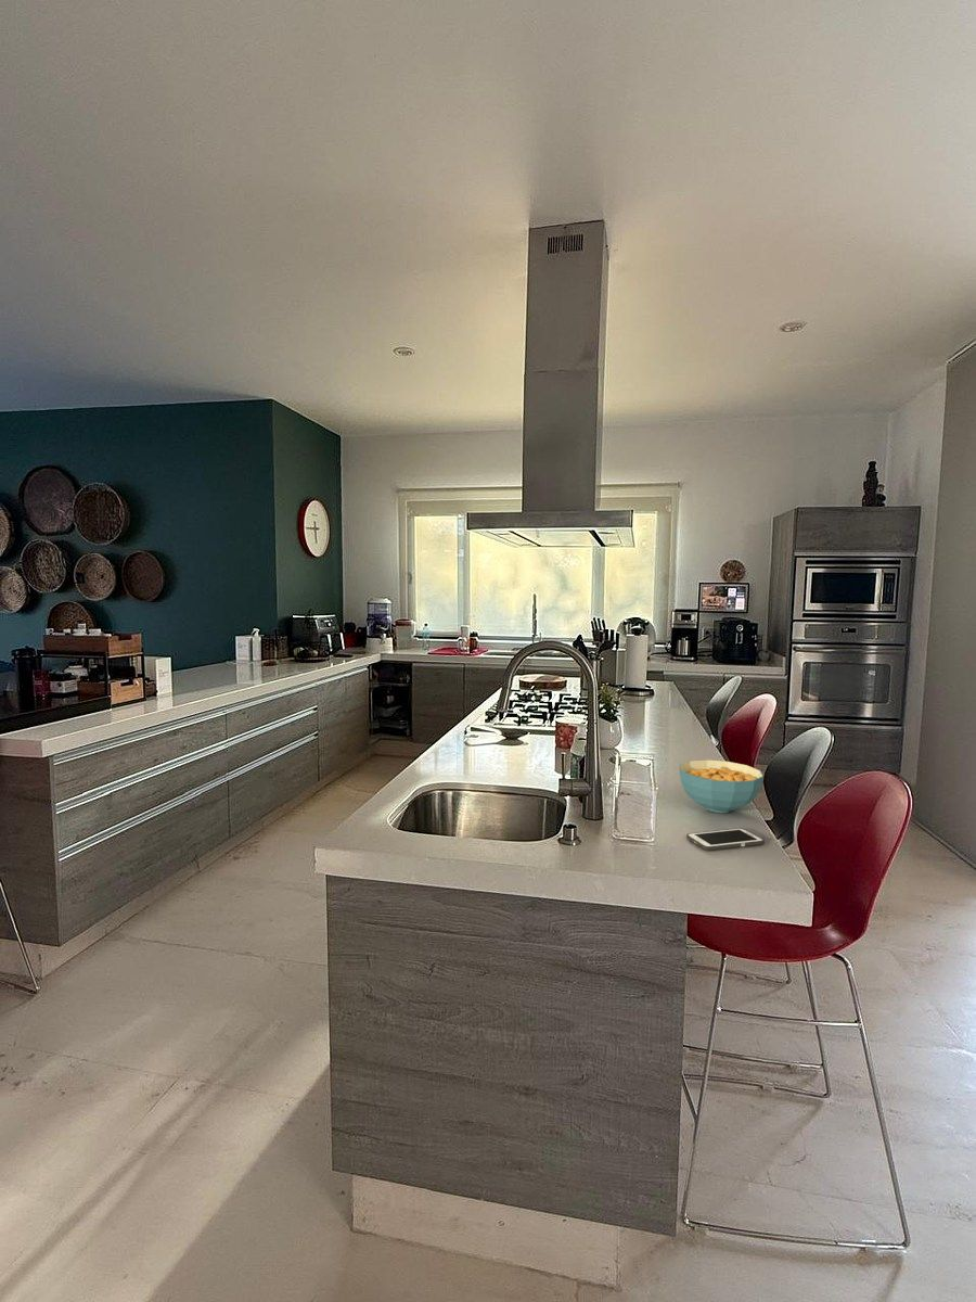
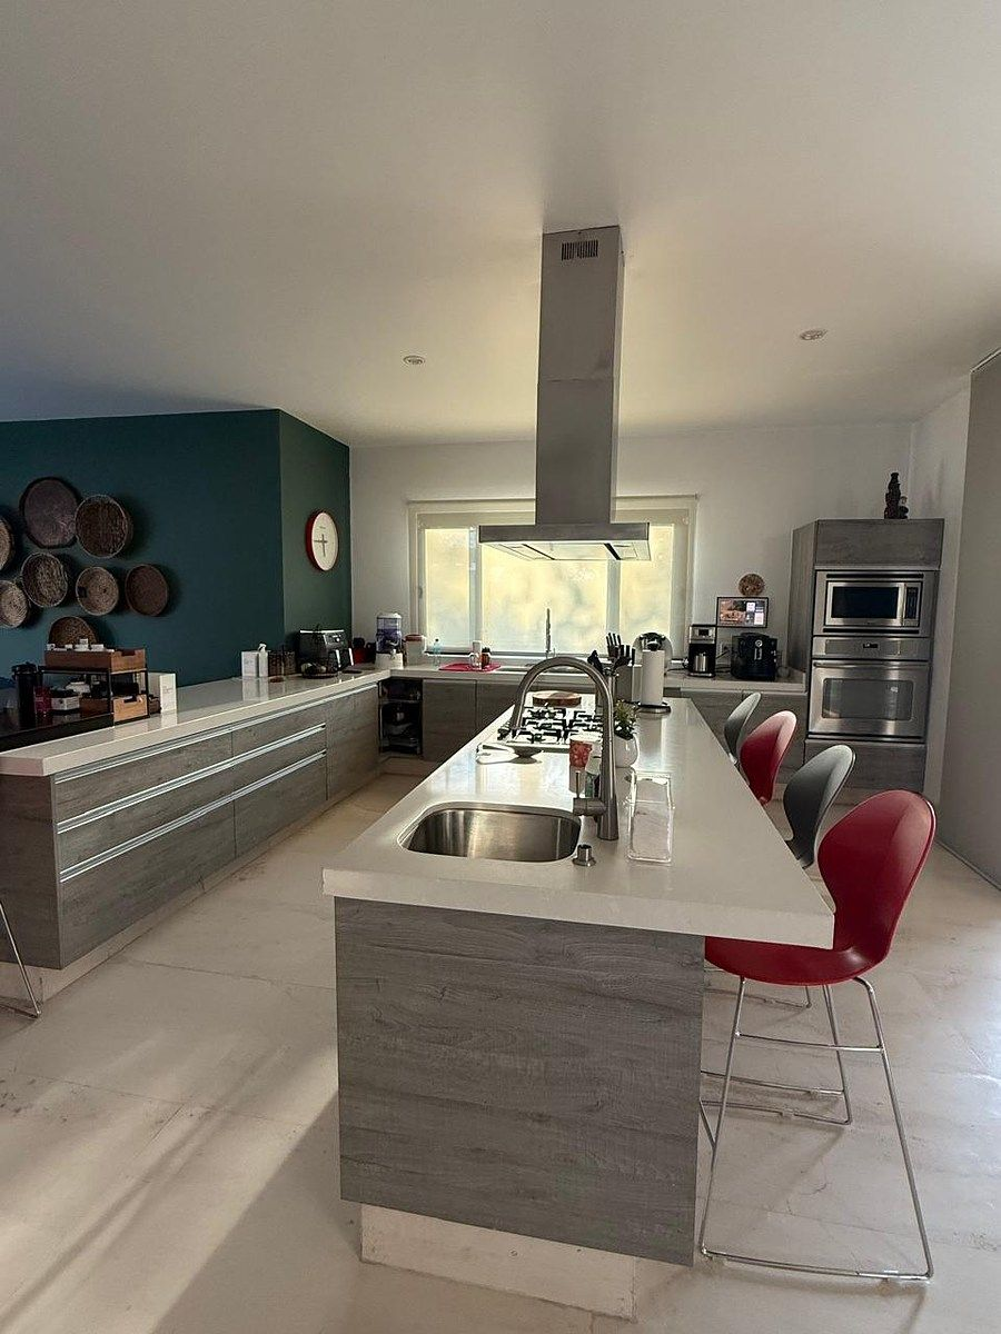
- cereal bowl (719, 789)
- cell phone (724, 839)
